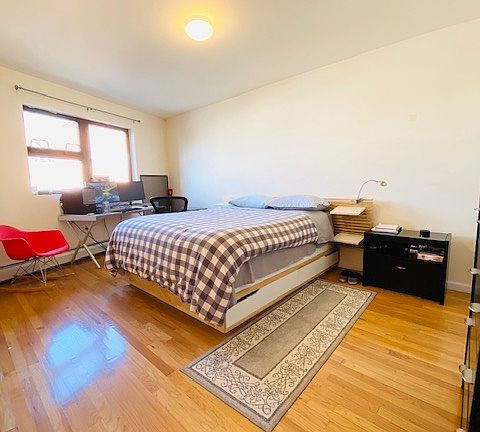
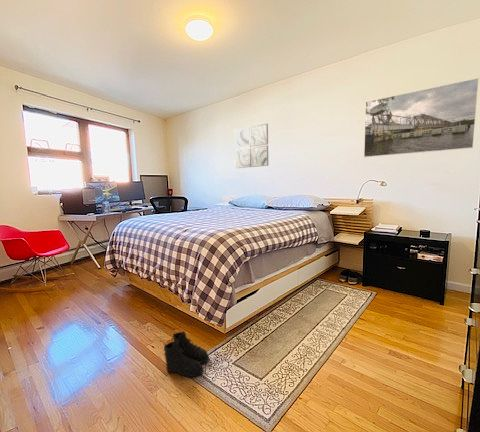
+ wall art (250, 146)
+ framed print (414, 122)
+ boots (186, 350)
